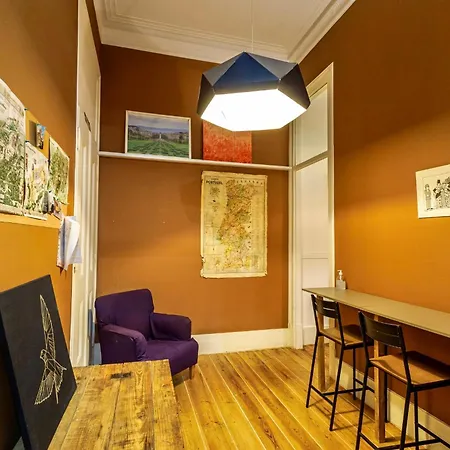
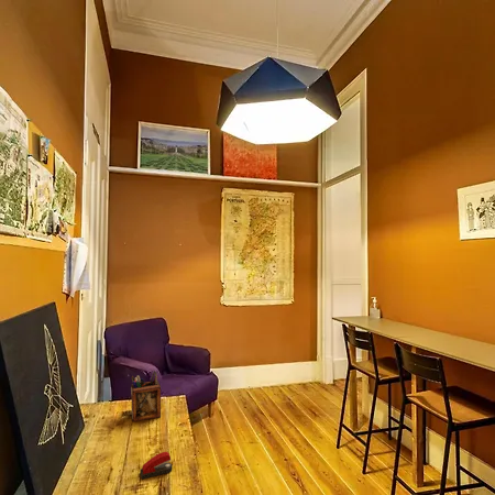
+ stapler (156, 463)
+ desk organizer (145, 394)
